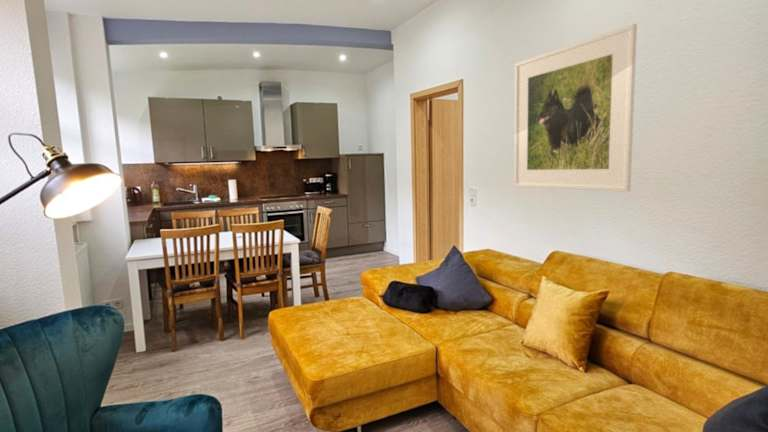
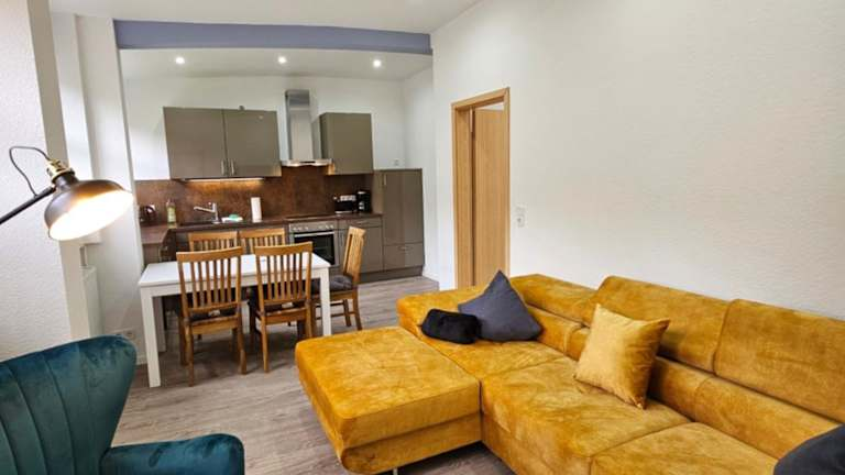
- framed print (565, 119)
